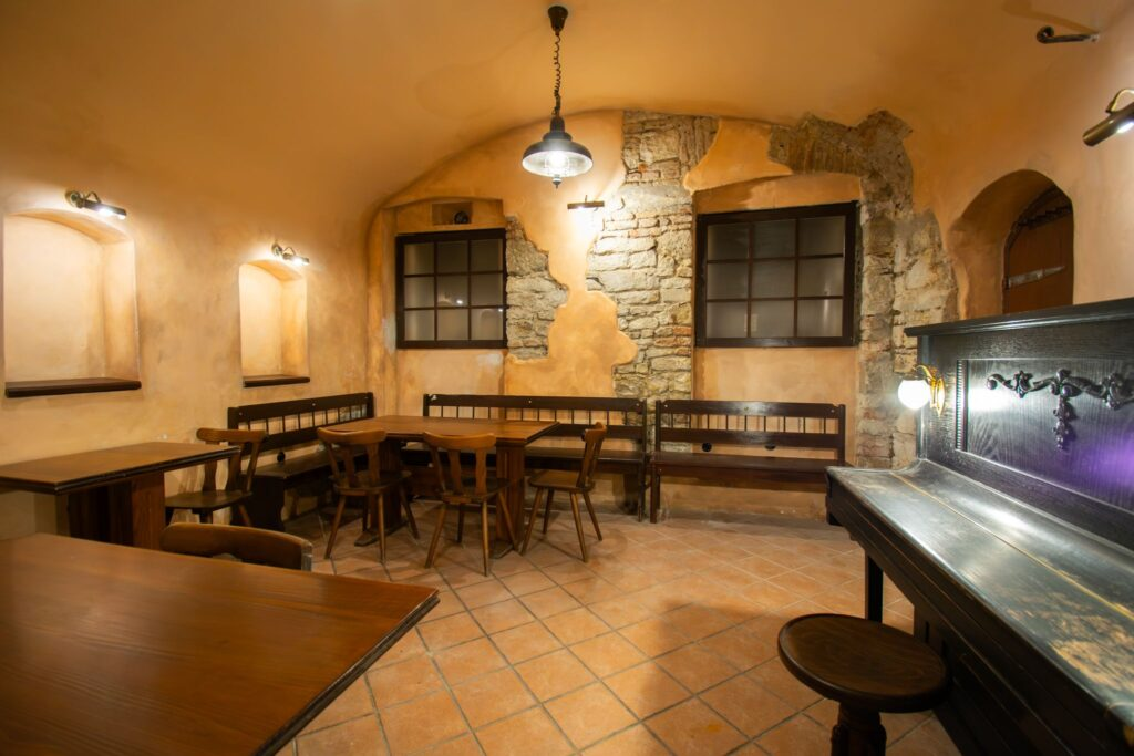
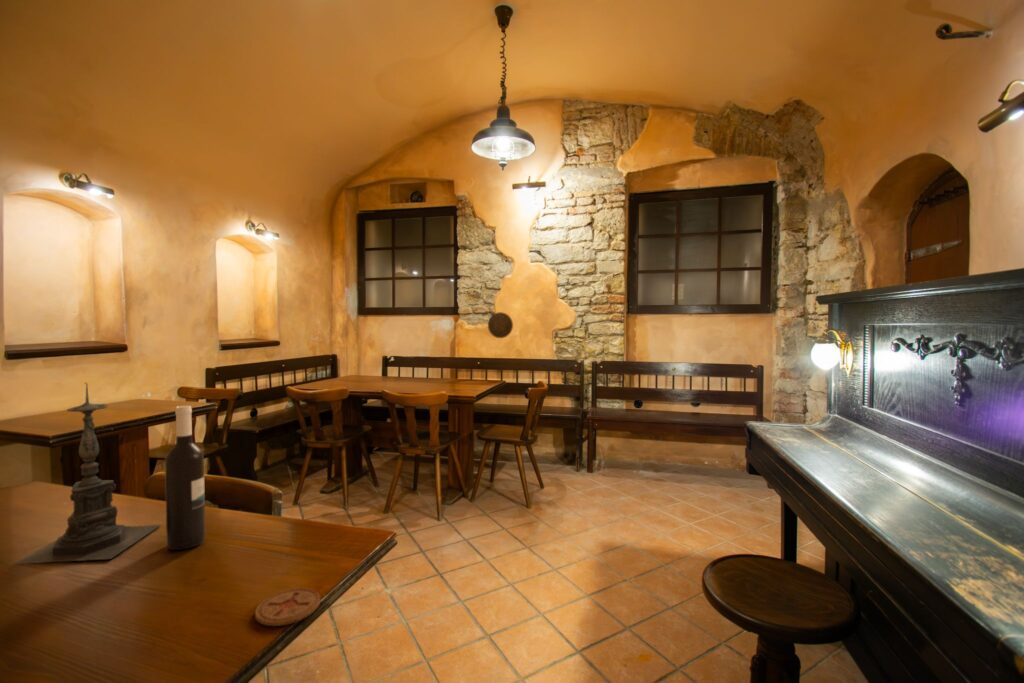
+ wine bottle (185, 475)
+ decorative plate (500, 325)
+ candle holder (91, 463)
+ coaster (288, 605)
